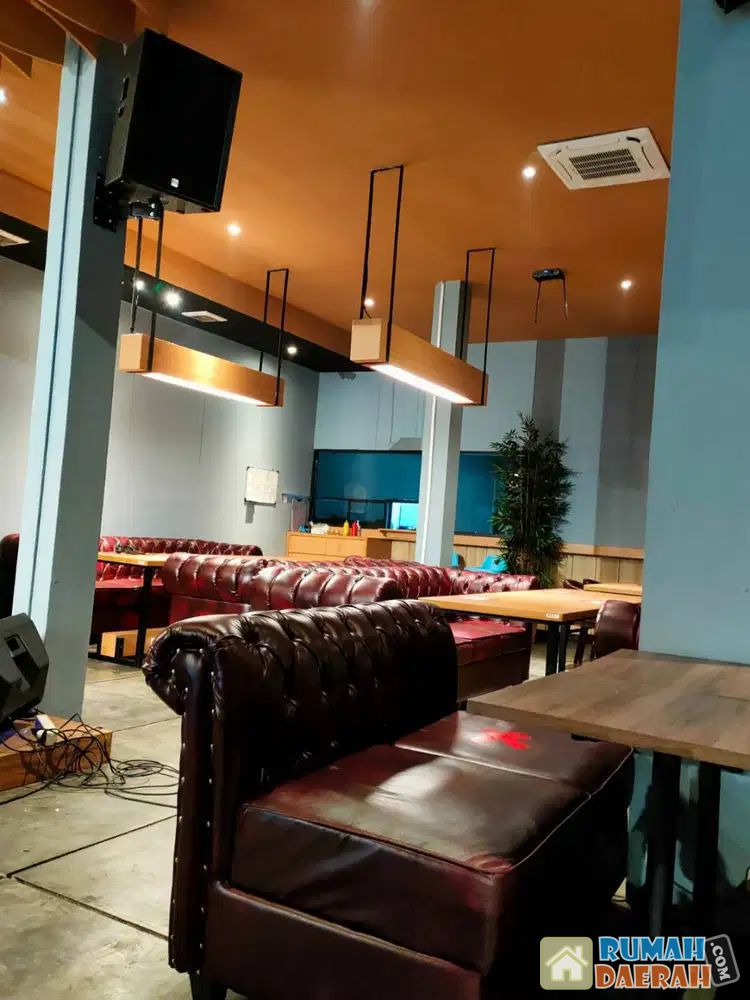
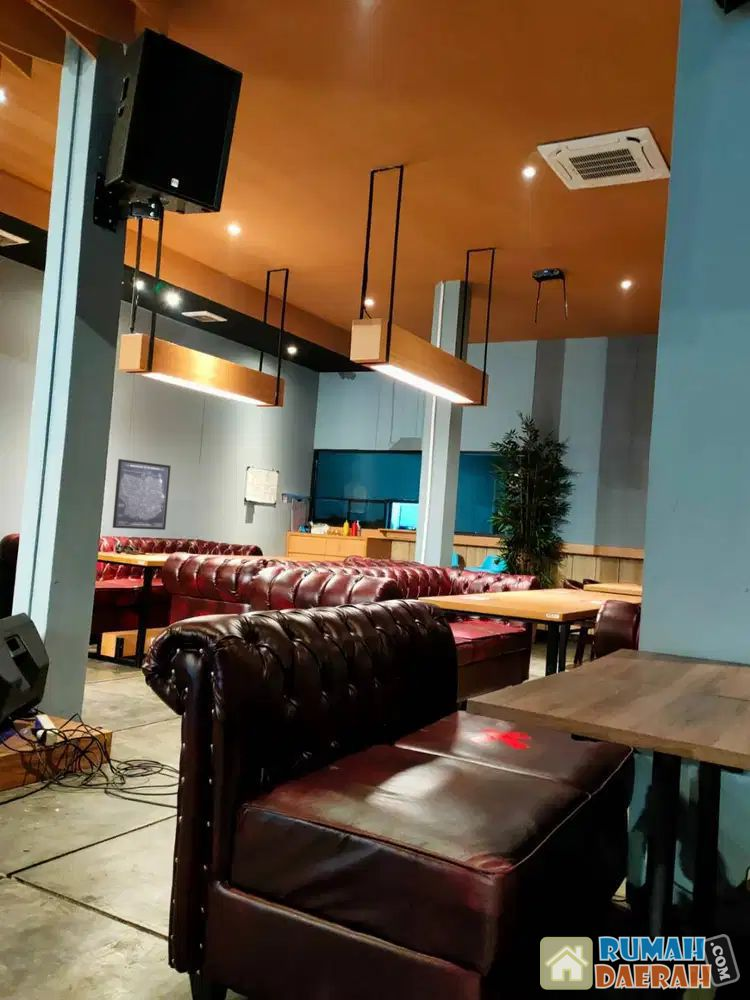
+ wall art (142, 495)
